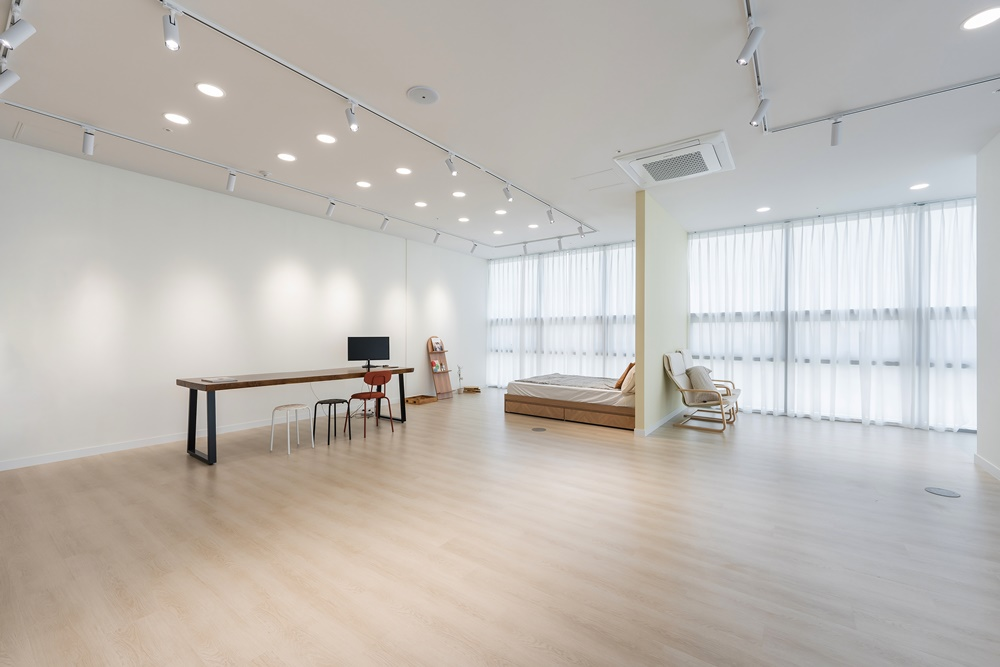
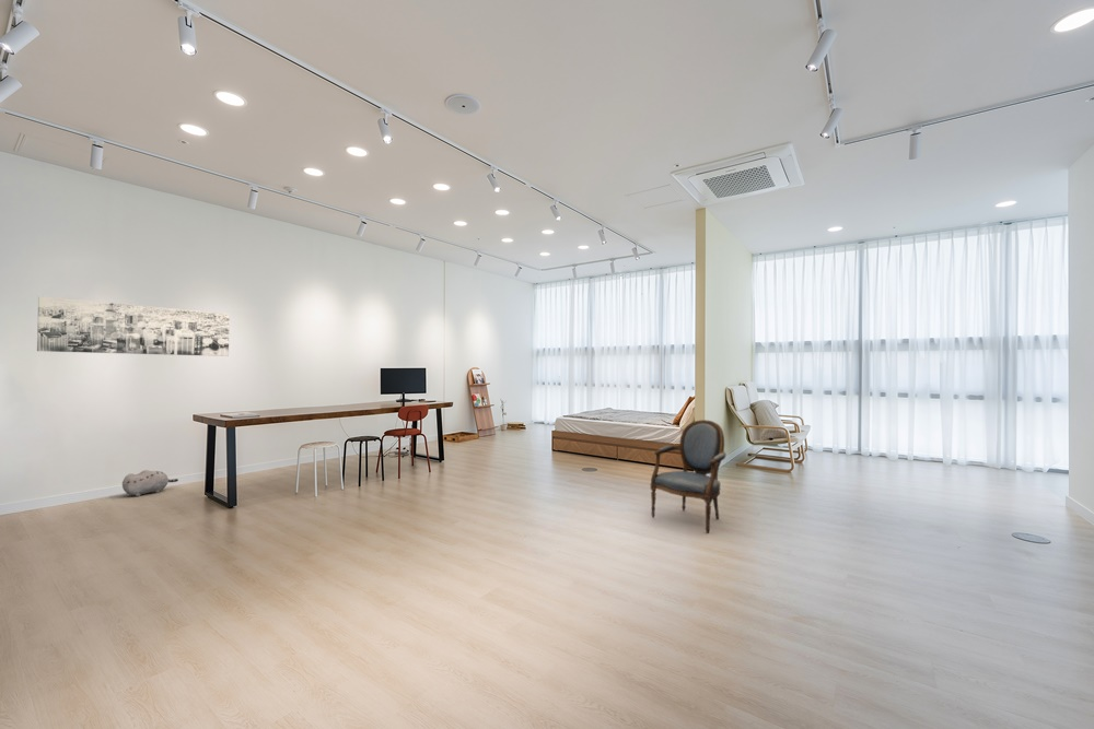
+ wall art (146, 330)
+ armchair (693, 470)
+ plush toy (150, 480)
